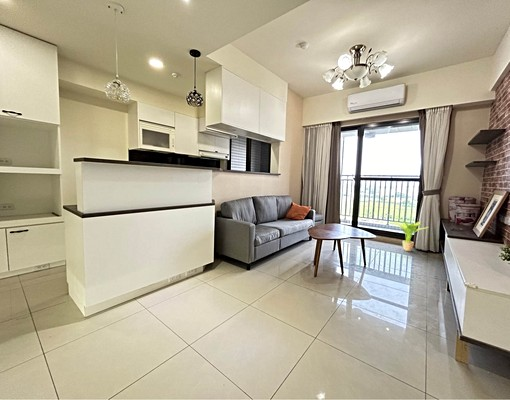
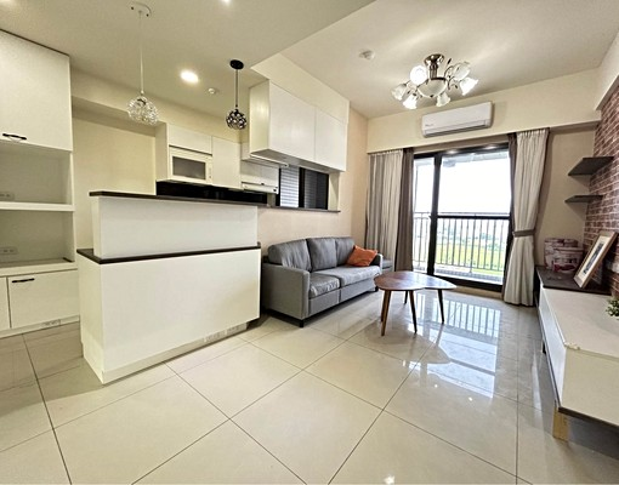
- potted plant (409, 234)
